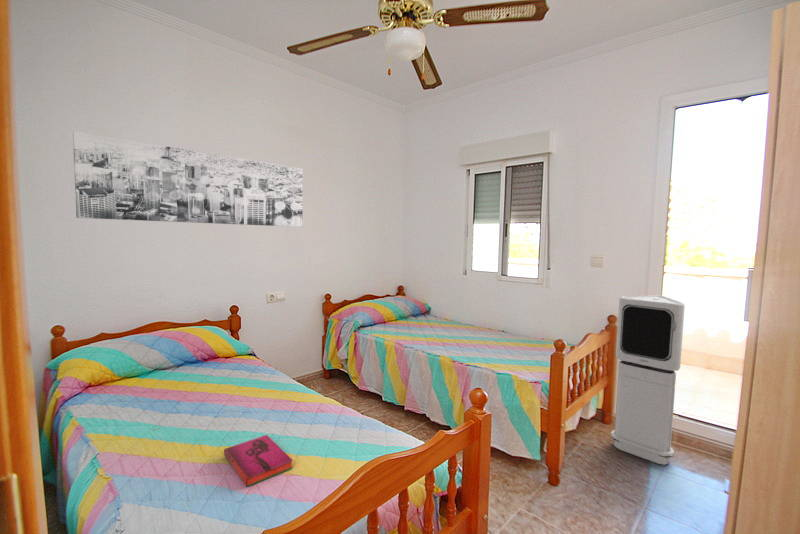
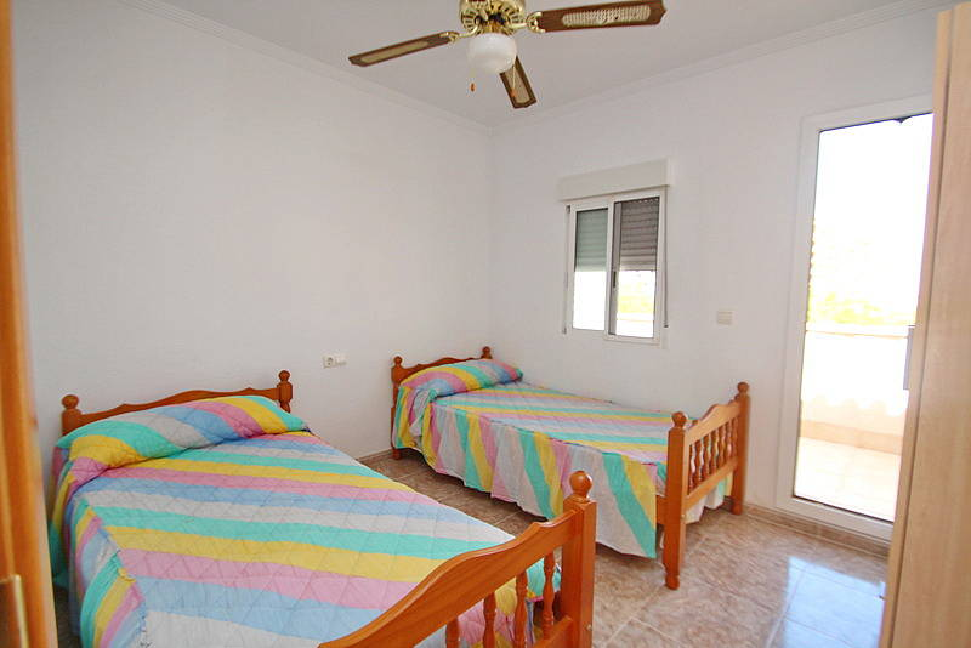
- air purifier (649, 373)
- wall art (209, 188)
- hardback book (257, 458)
